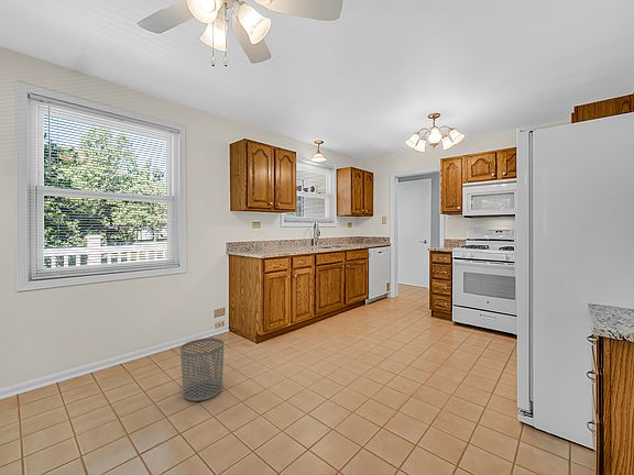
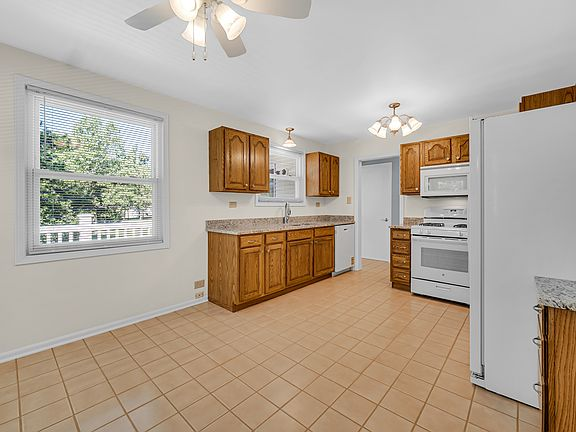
- waste bin (203, 368)
